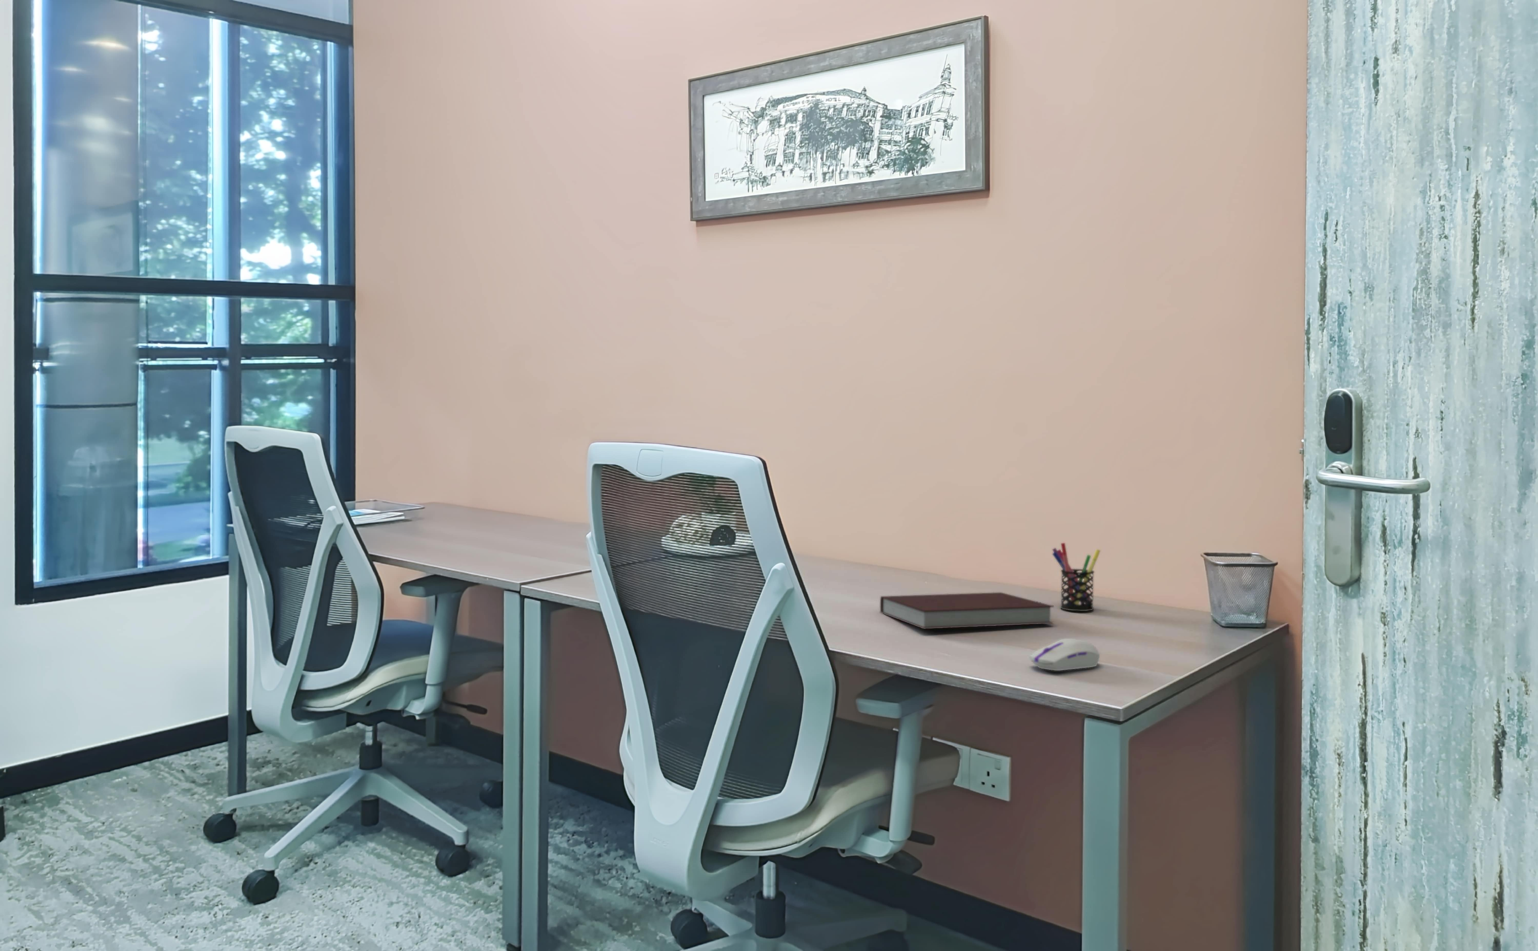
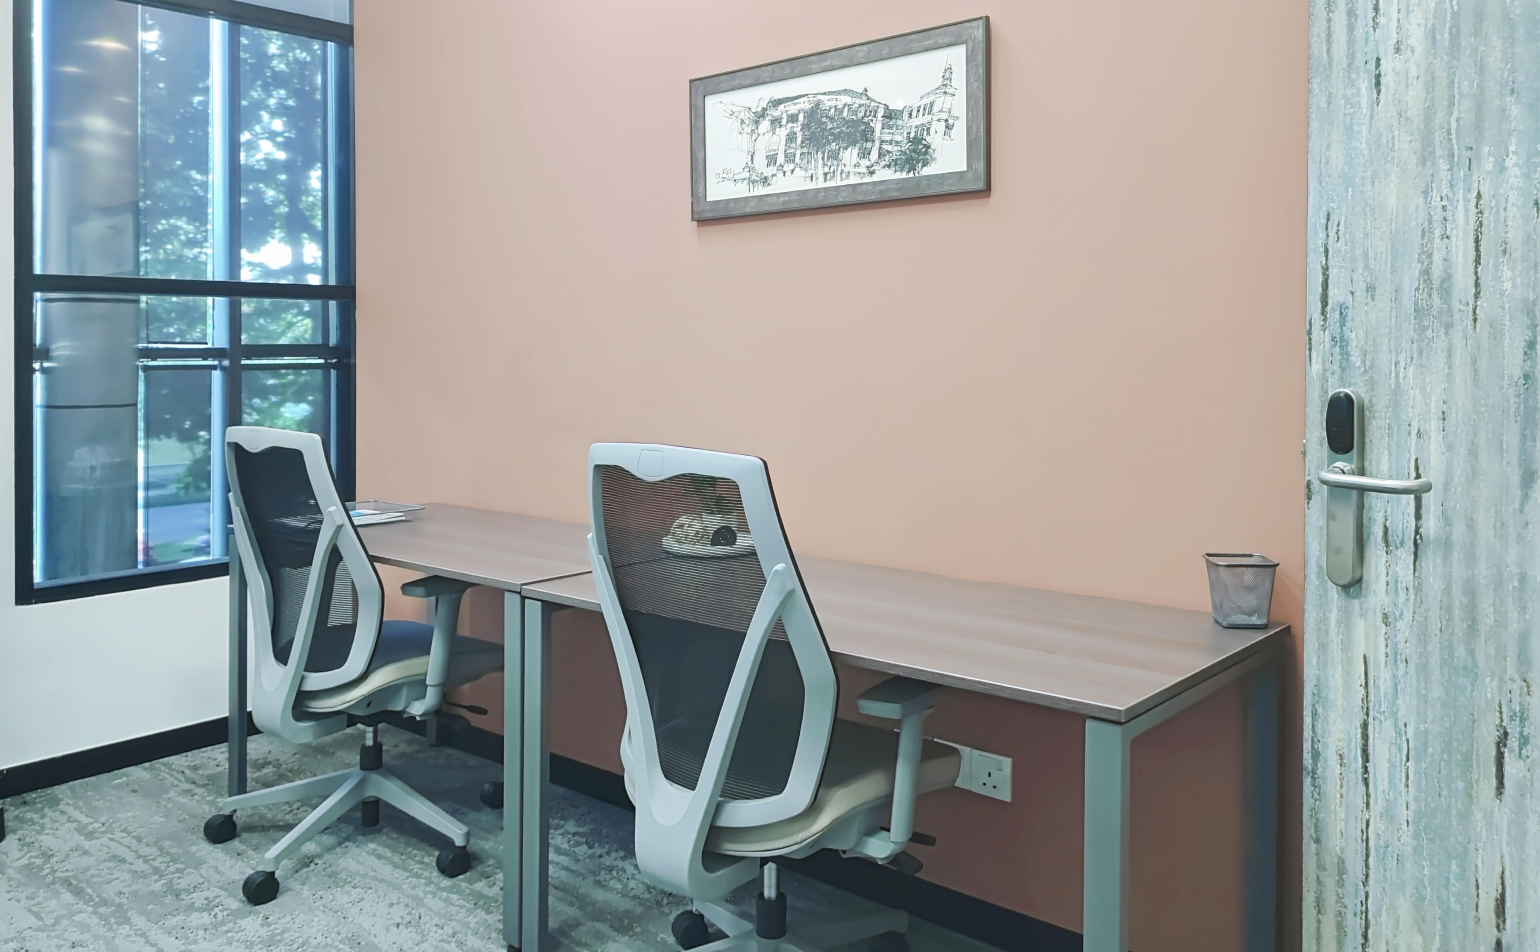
- notebook (965, 609)
- computer mouse (1067, 652)
- pen holder (1078, 575)
